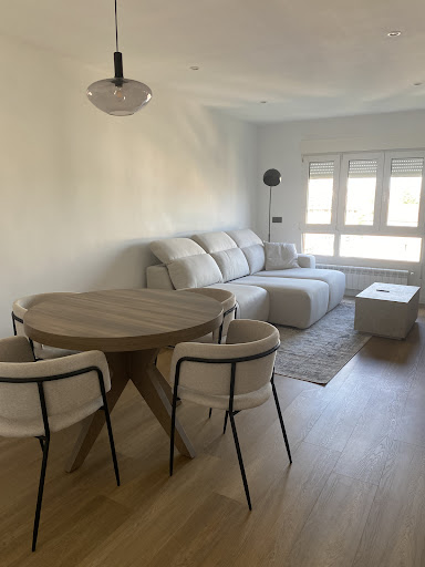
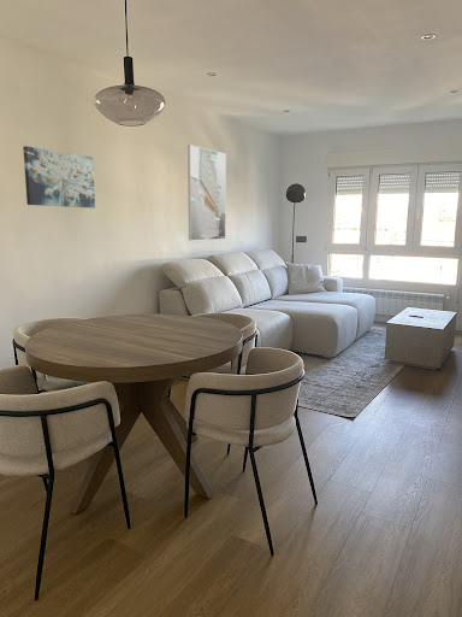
+ wall art (61, 180)
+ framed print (207, 195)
